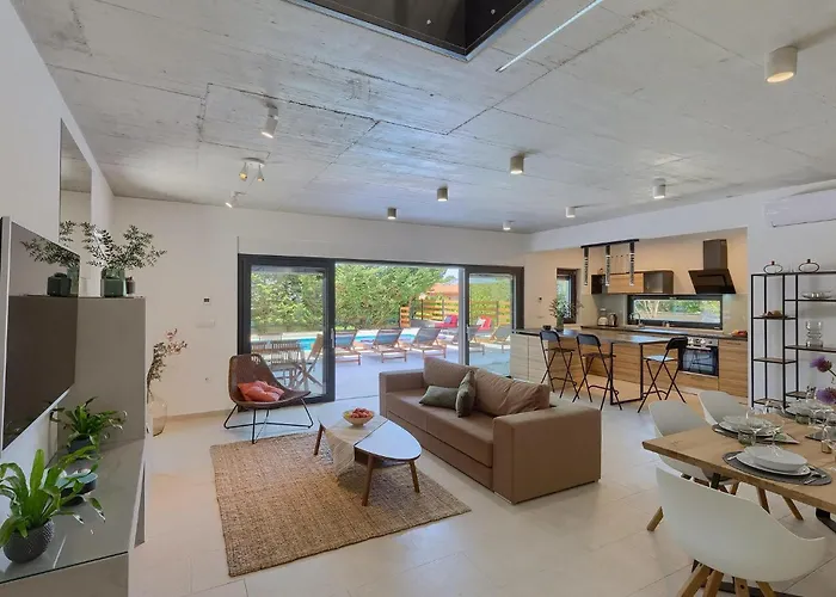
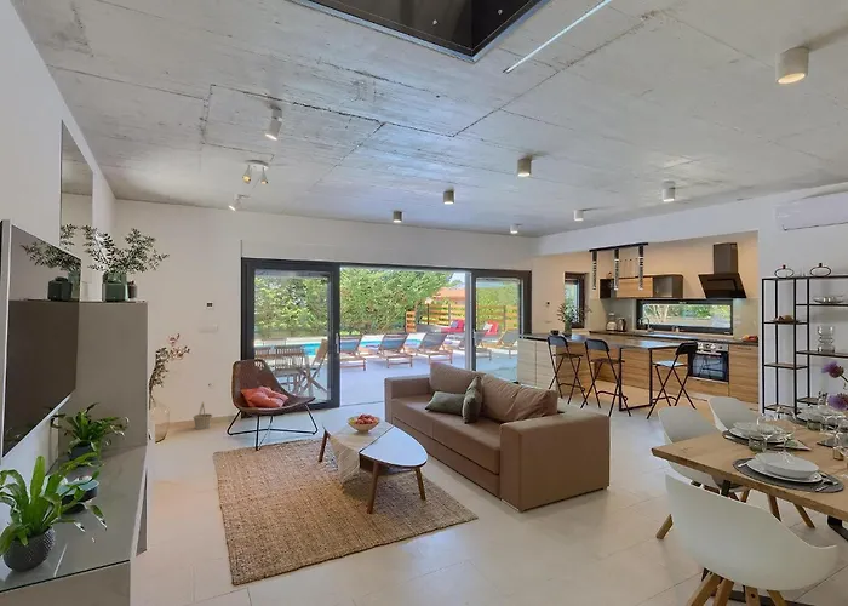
+ basket (202, 415)
